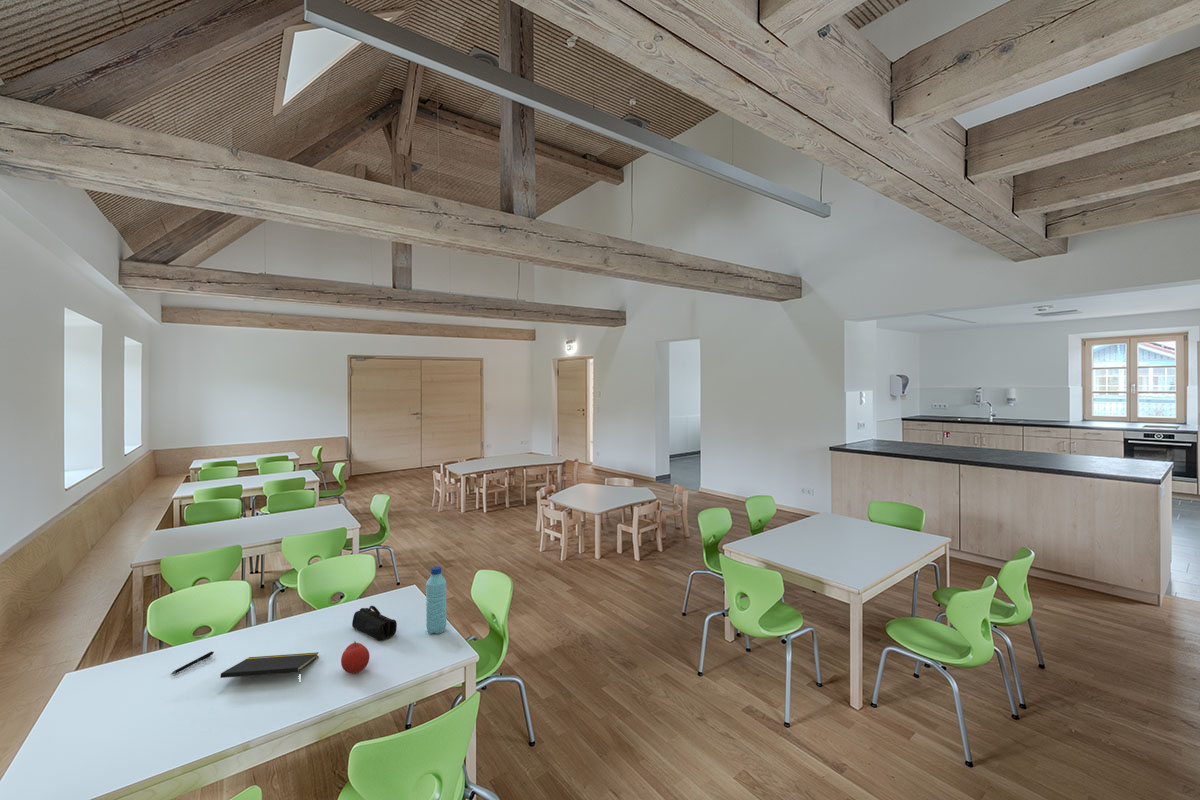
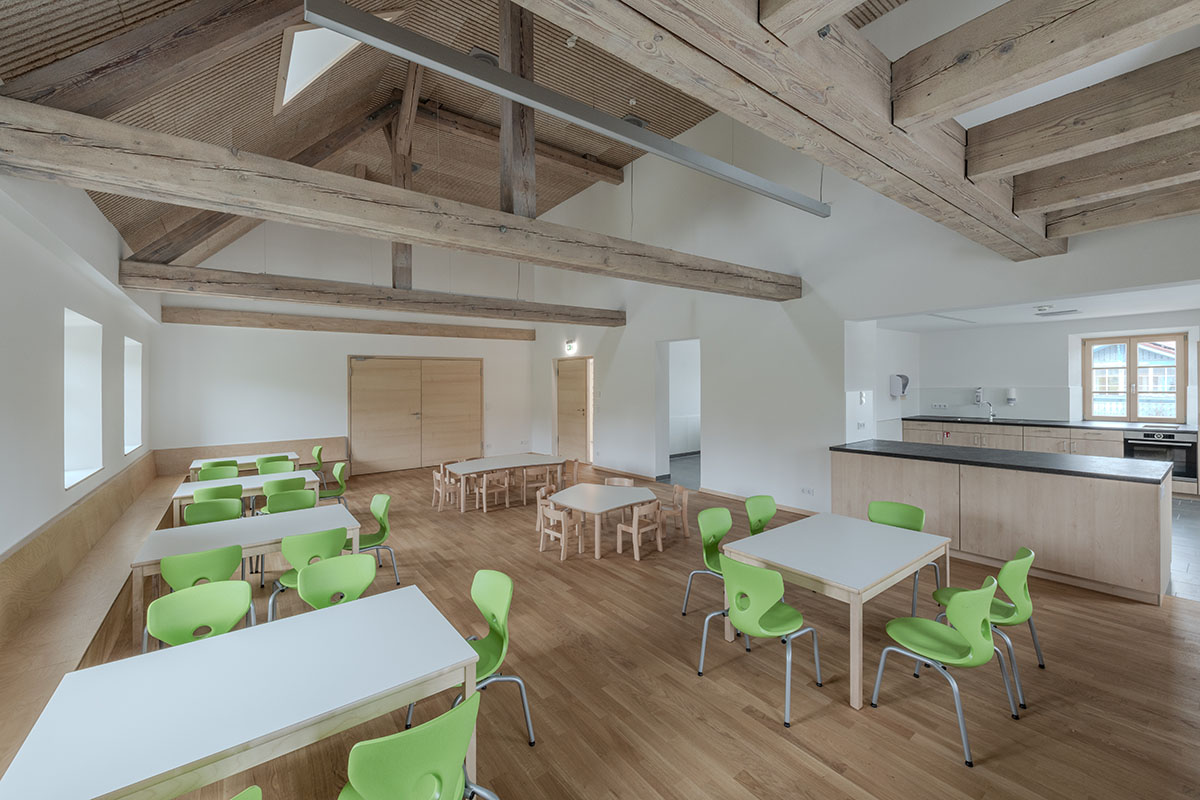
- pencil case (374, 618)
- notepad (272, 664)
- pen (192, 663)
- fruit (355, 656)
- water bottle (436, 599)
